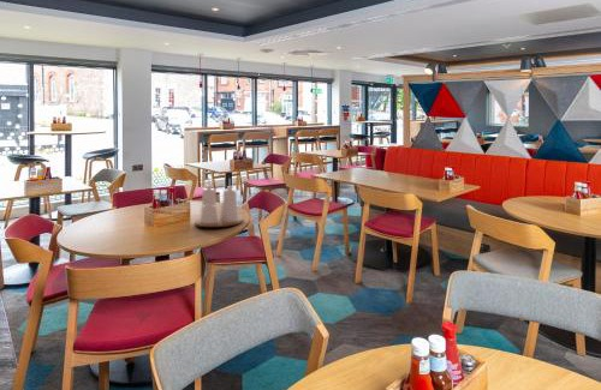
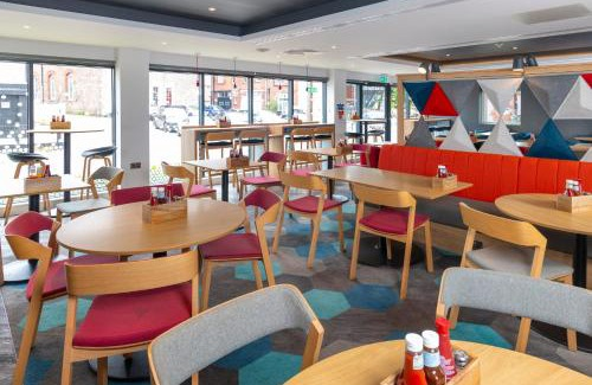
- condiment set (215, 200)
